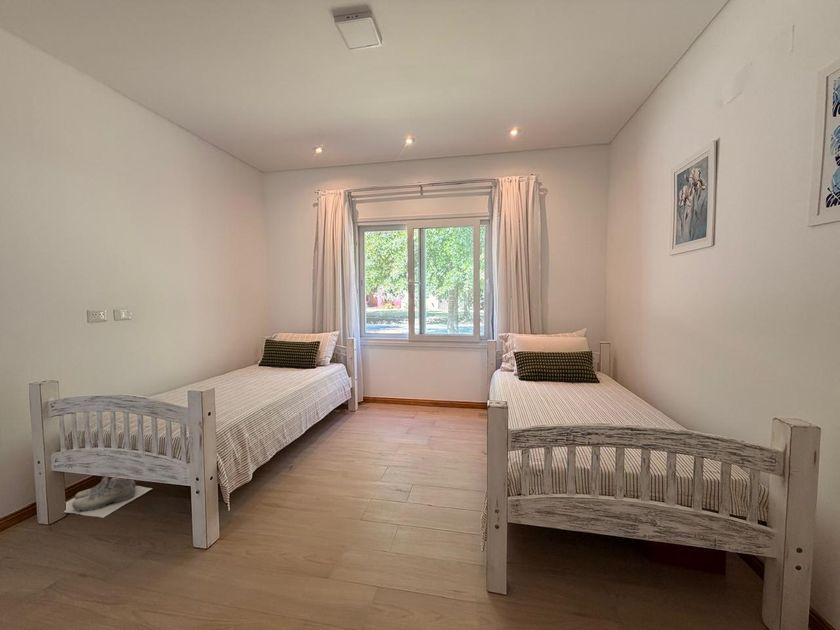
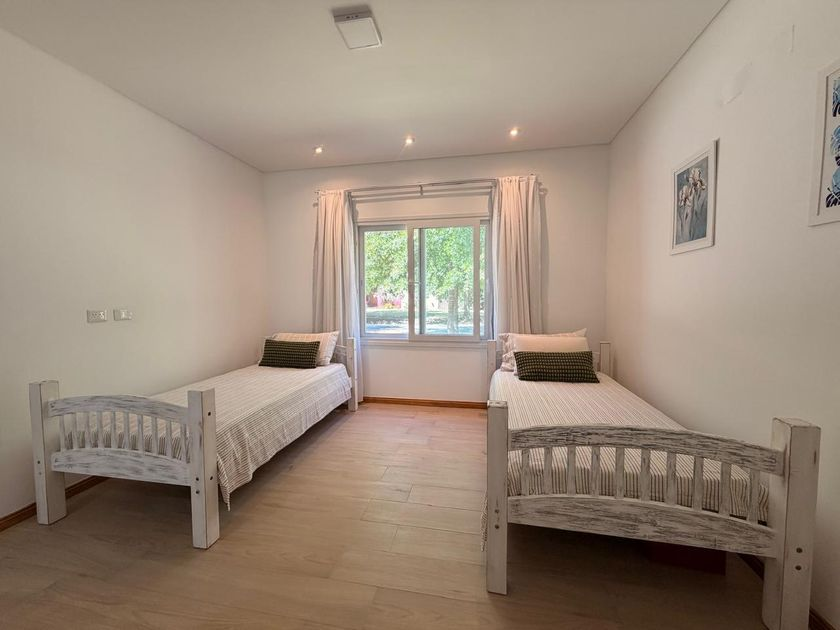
- boots (104, 484)
